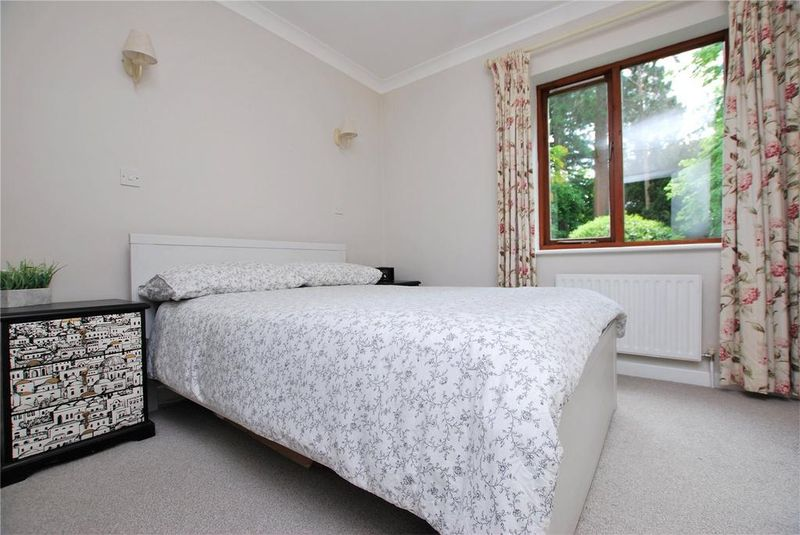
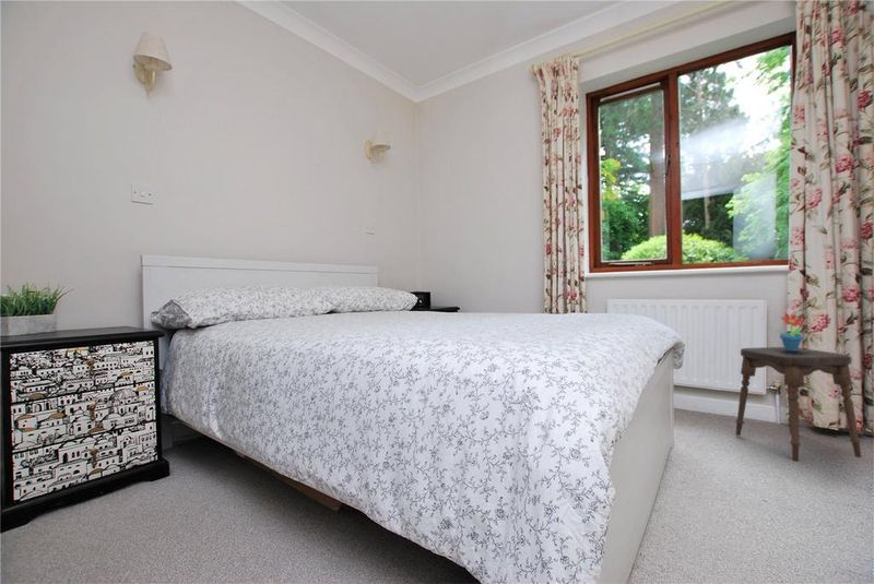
+ stool (792, 398)
+ potted flower (791, 331)
